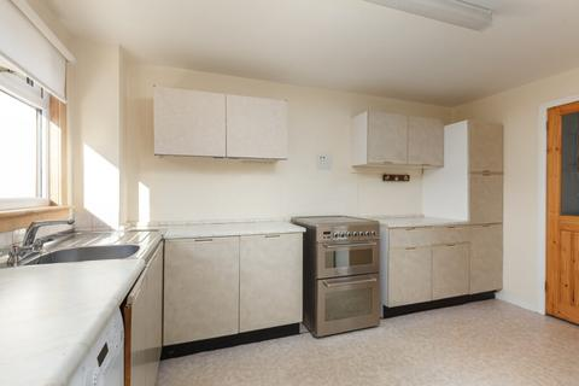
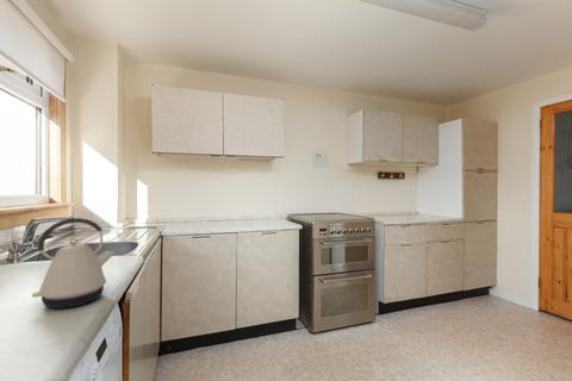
+ kettle (76, 258)
